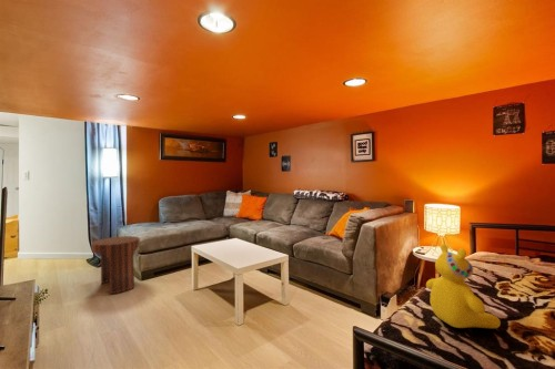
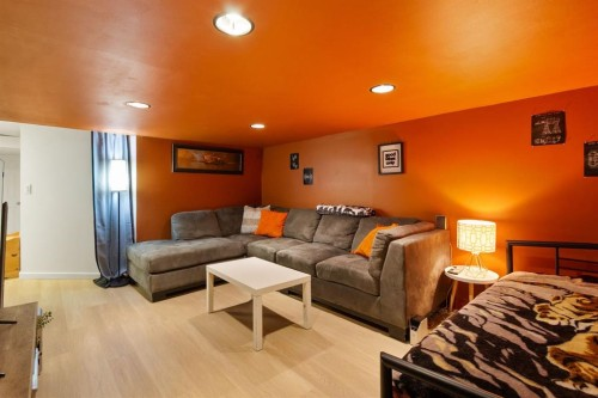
- teddy bear (462, 284)
- side table (117, 263)
